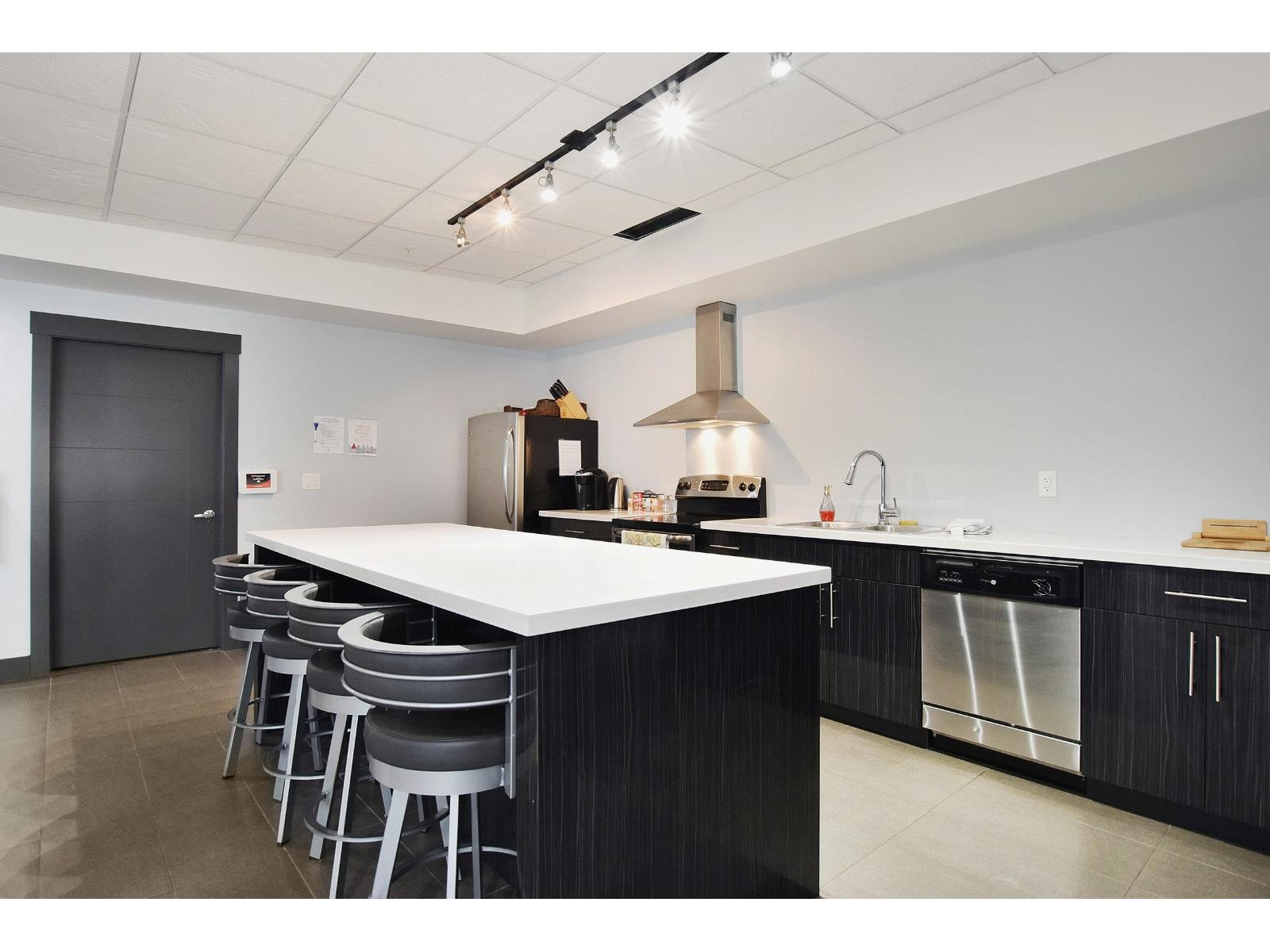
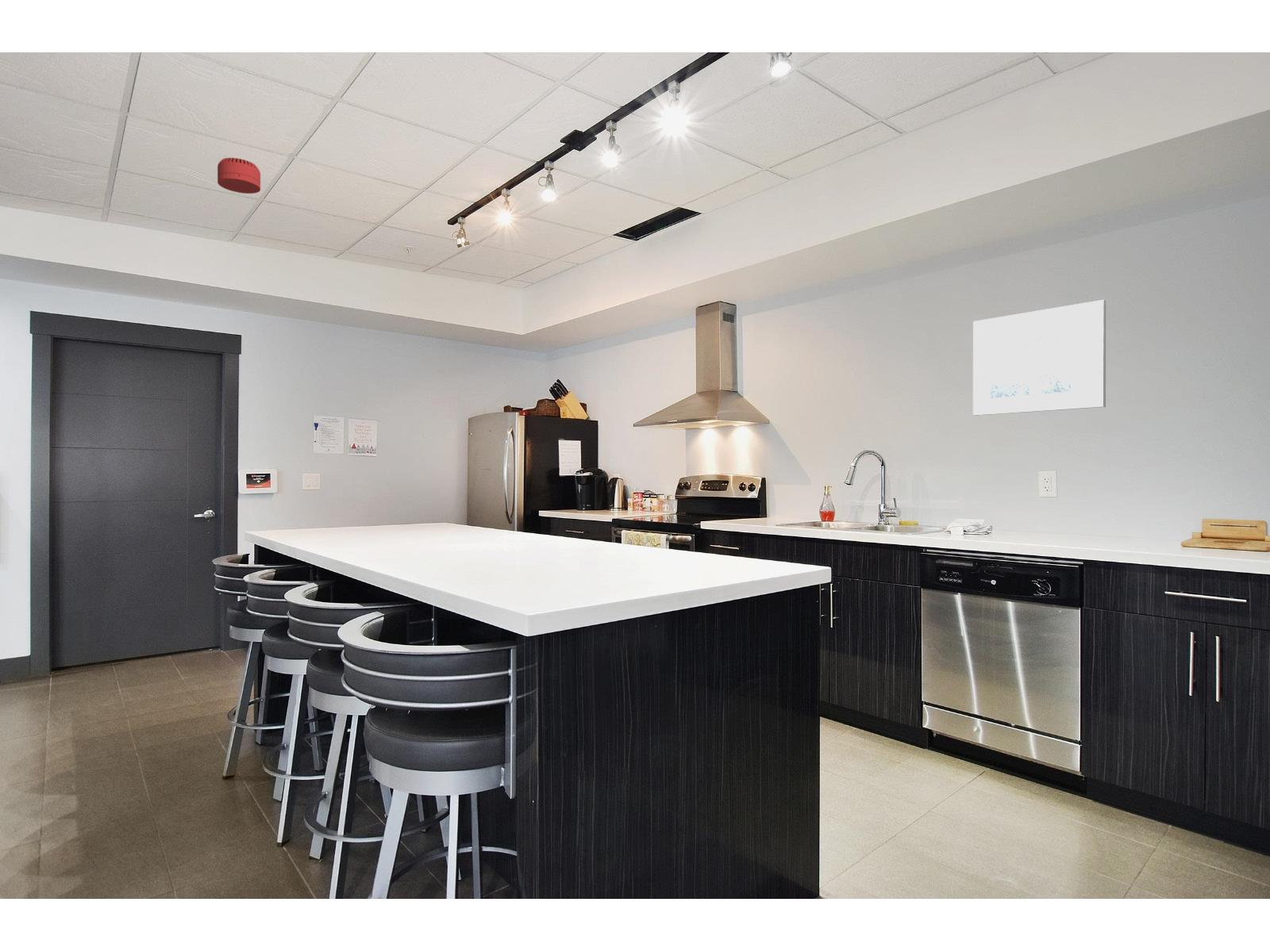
+ wall art (1035, 361)
+ smoke detector (239, 175)
